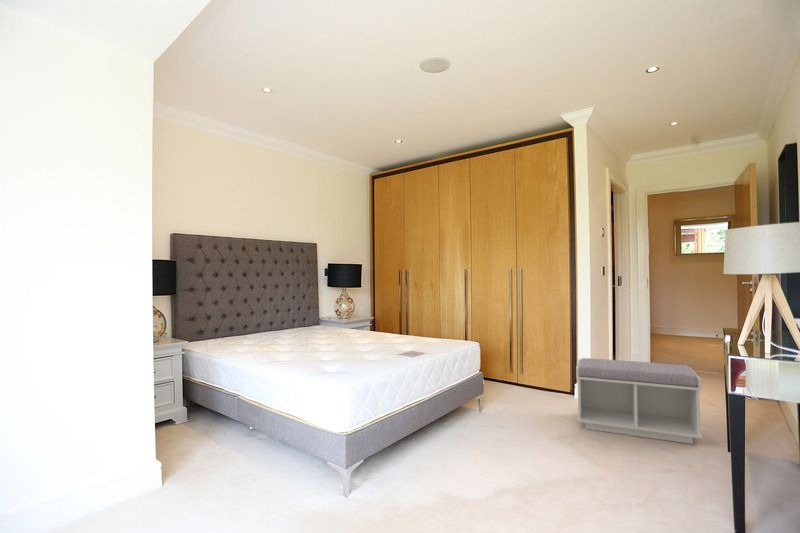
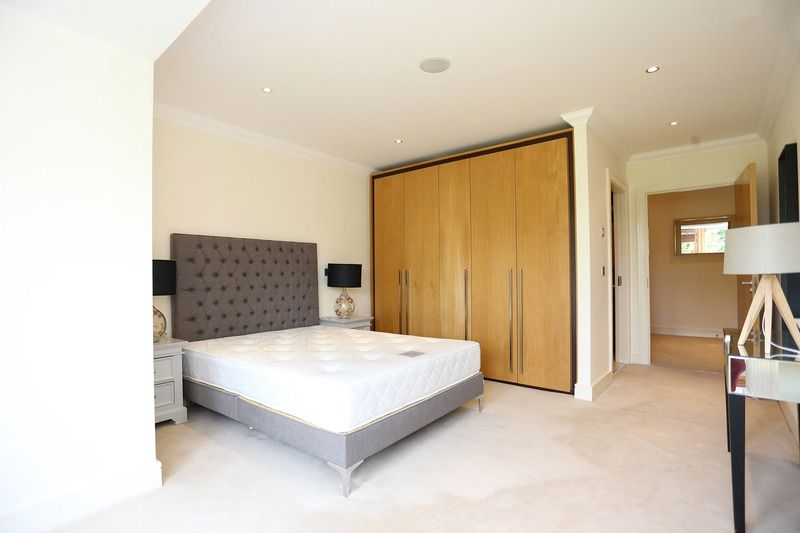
- bench (633, 396)
